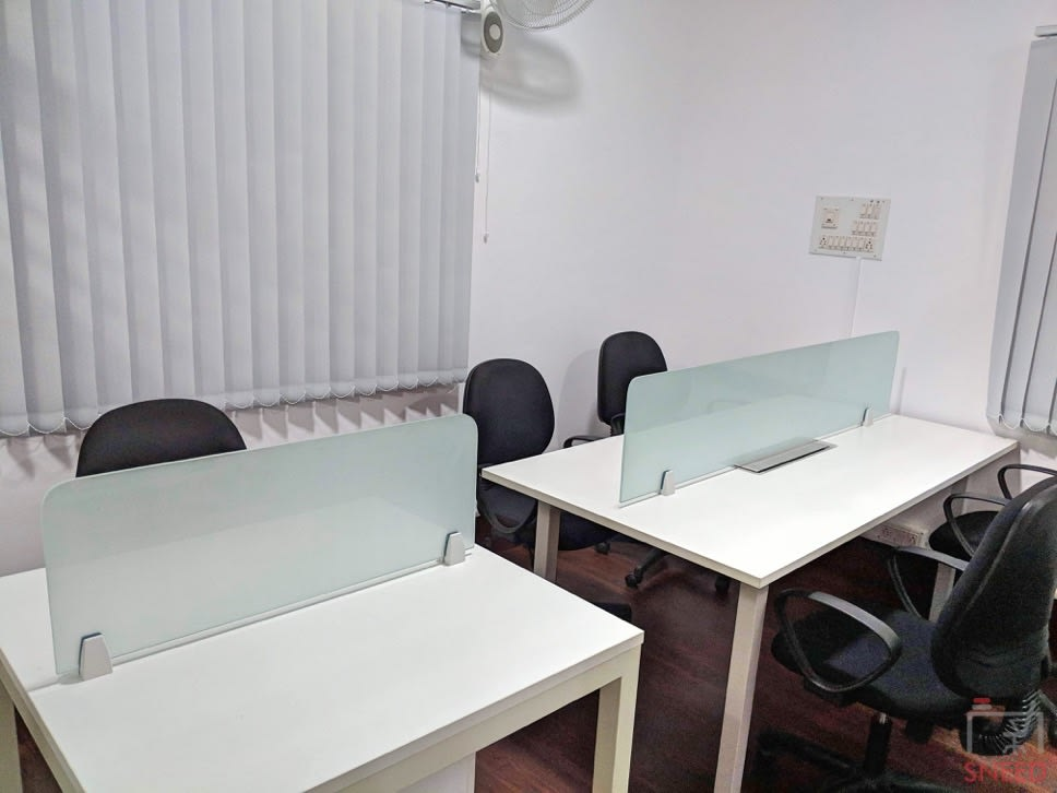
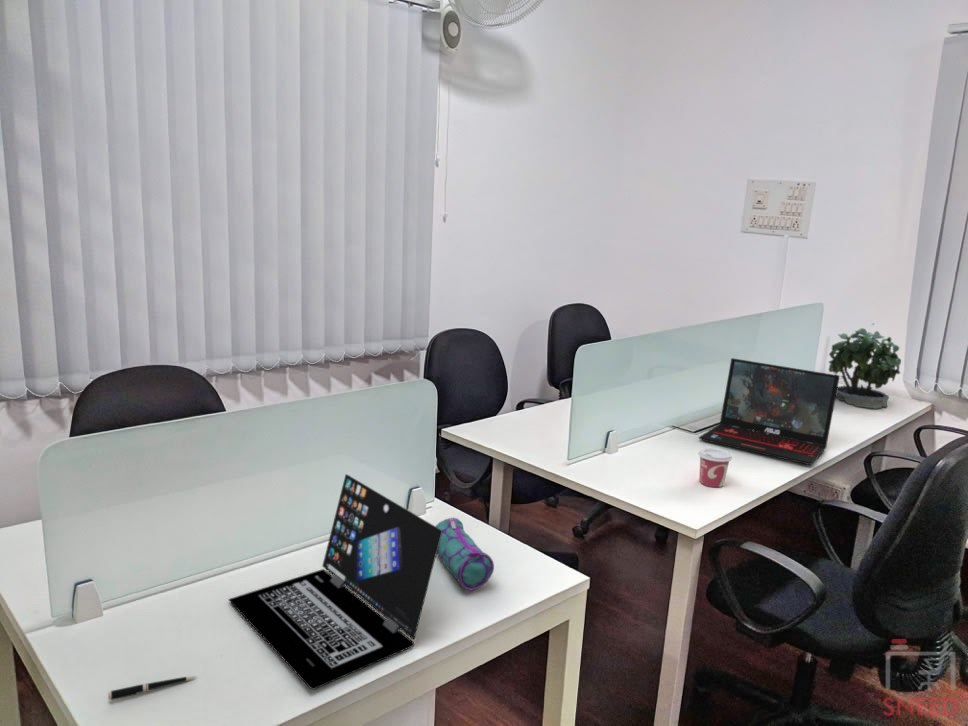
+ cup (713, 467)
+ laptop (330, 568)
+ pen (154, 684)
+ potted plant (864, 362)
+ laptop (768, 408)
+ pencil case (460, 551)
